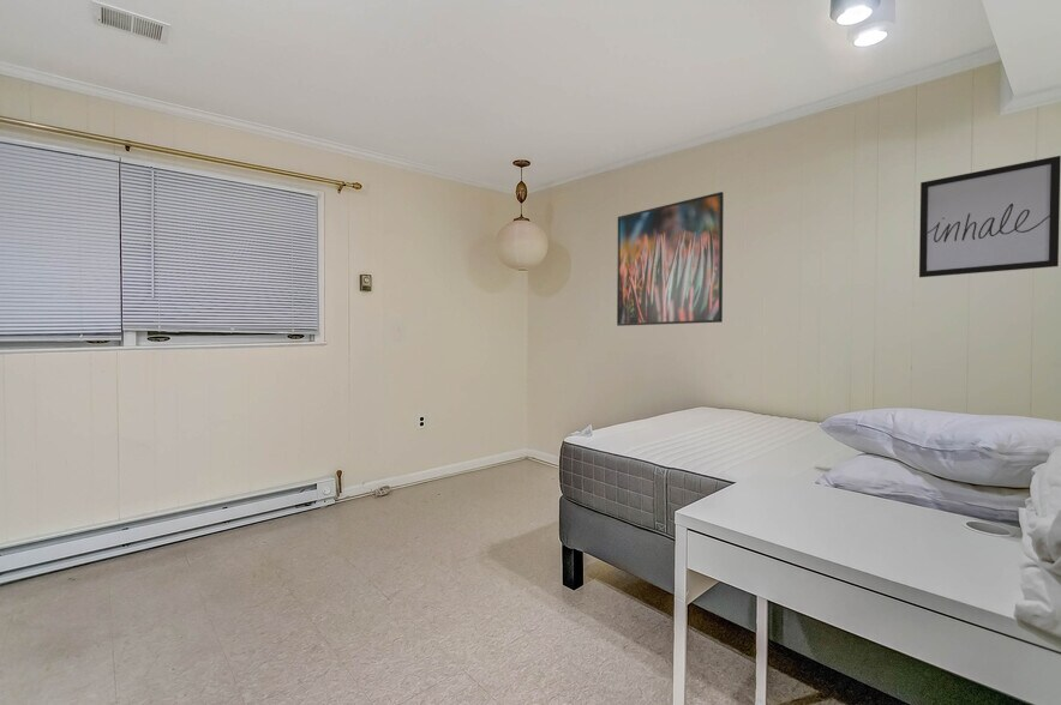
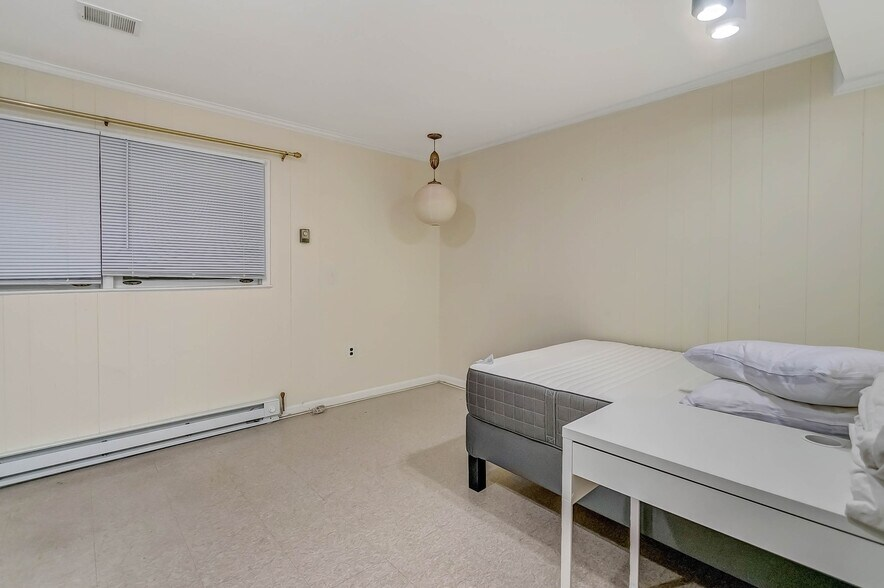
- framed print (665, 265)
- wall art (984, 221)
